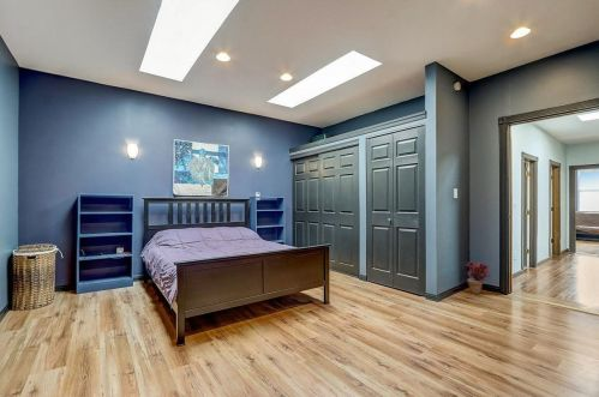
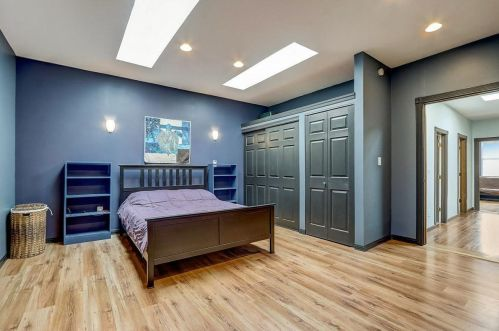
- potted plant (477, 277)
